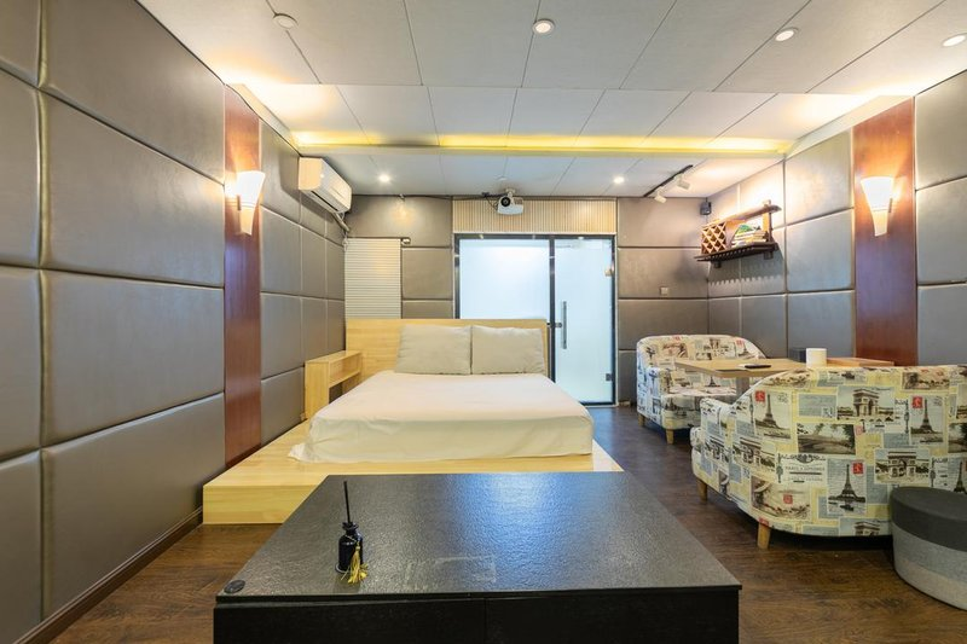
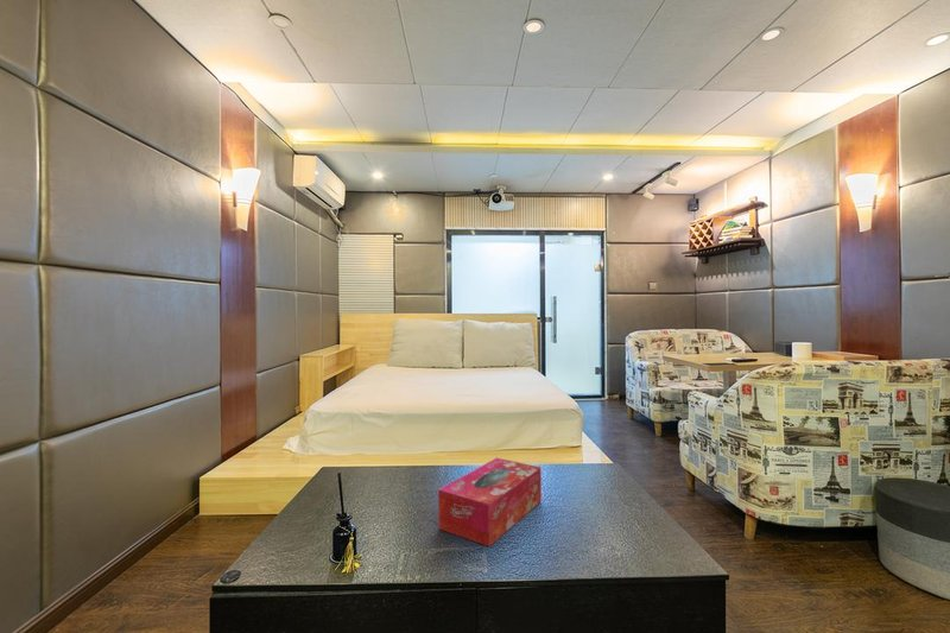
+ tissue box (493, 495)
